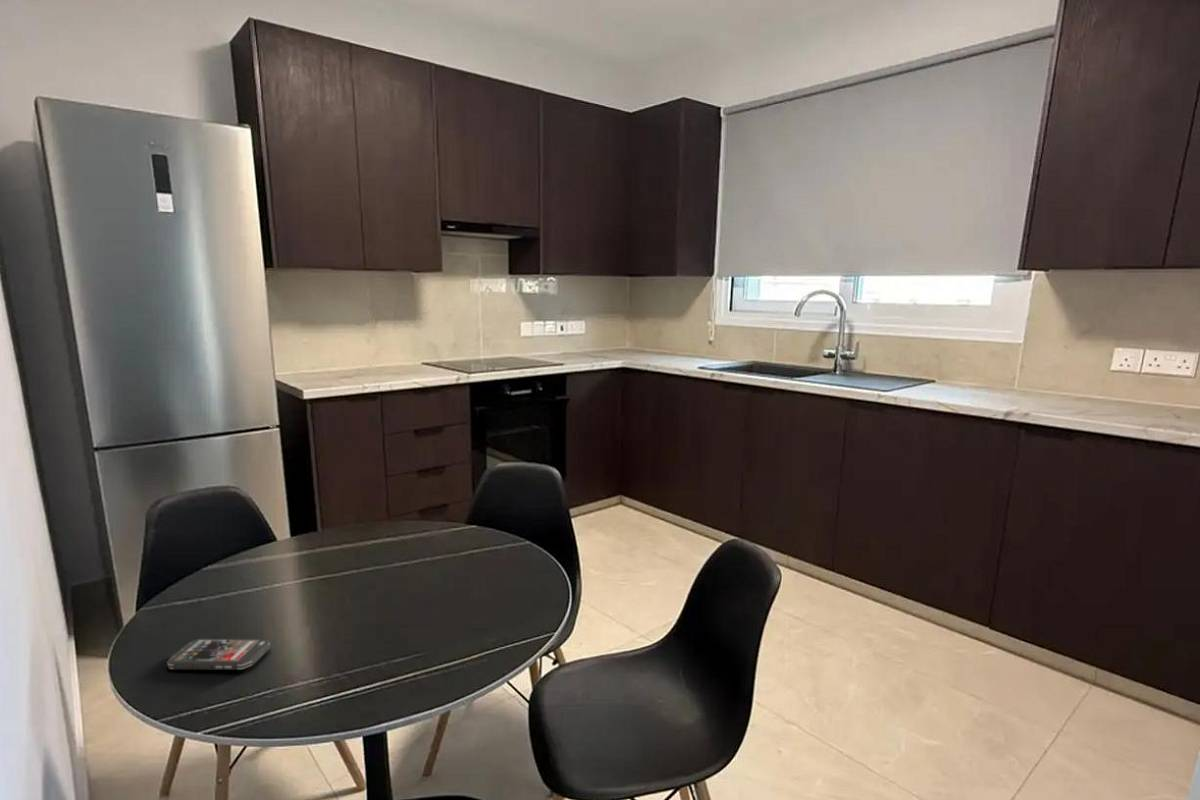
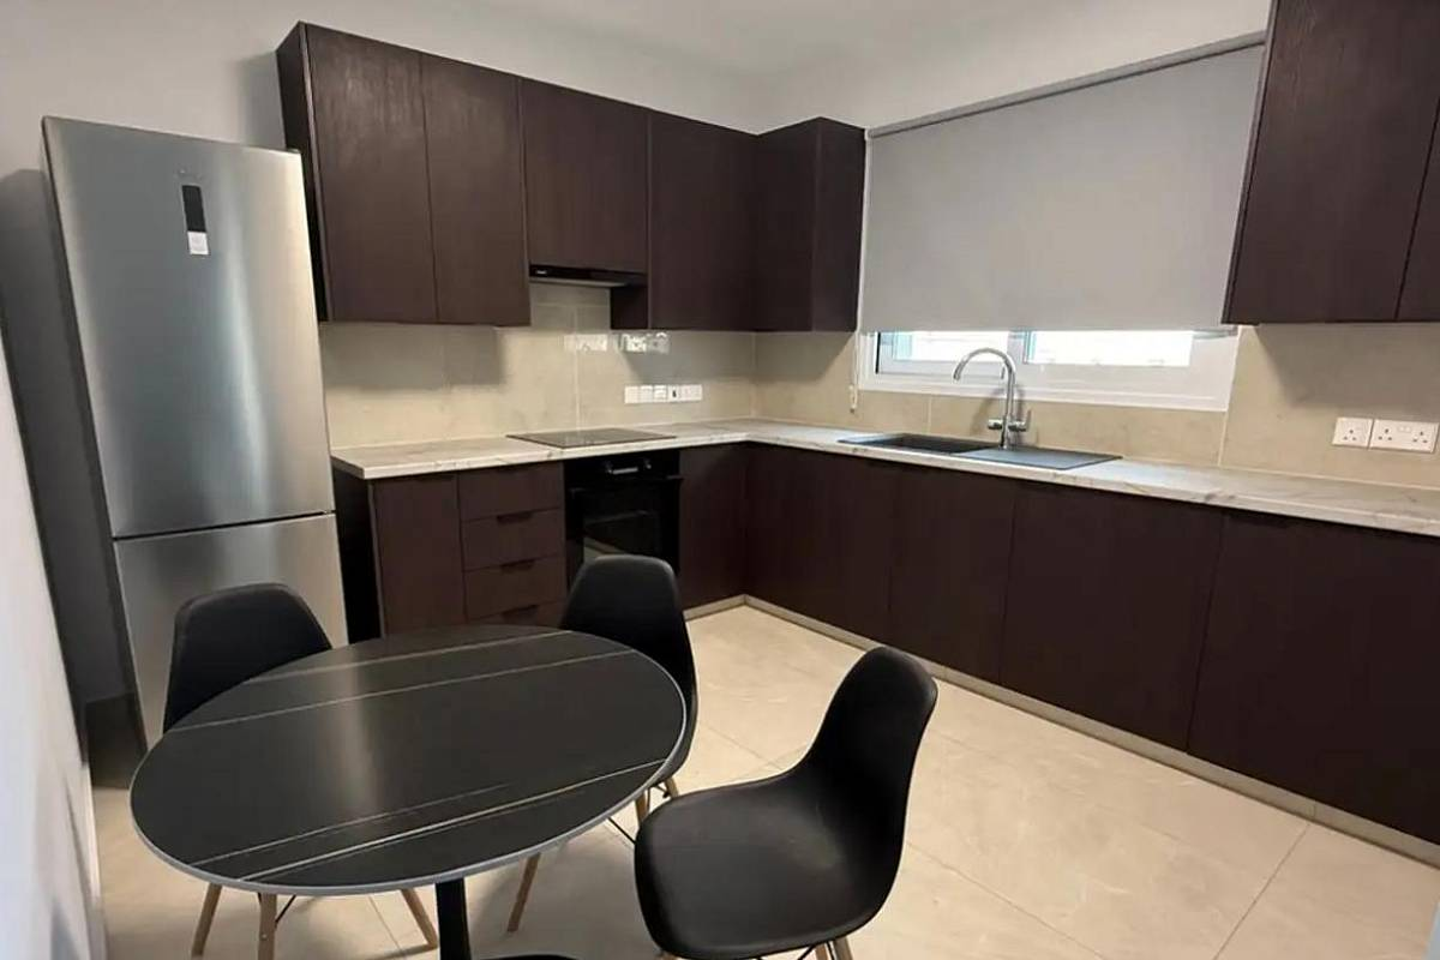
- smartphone (219, 653)
